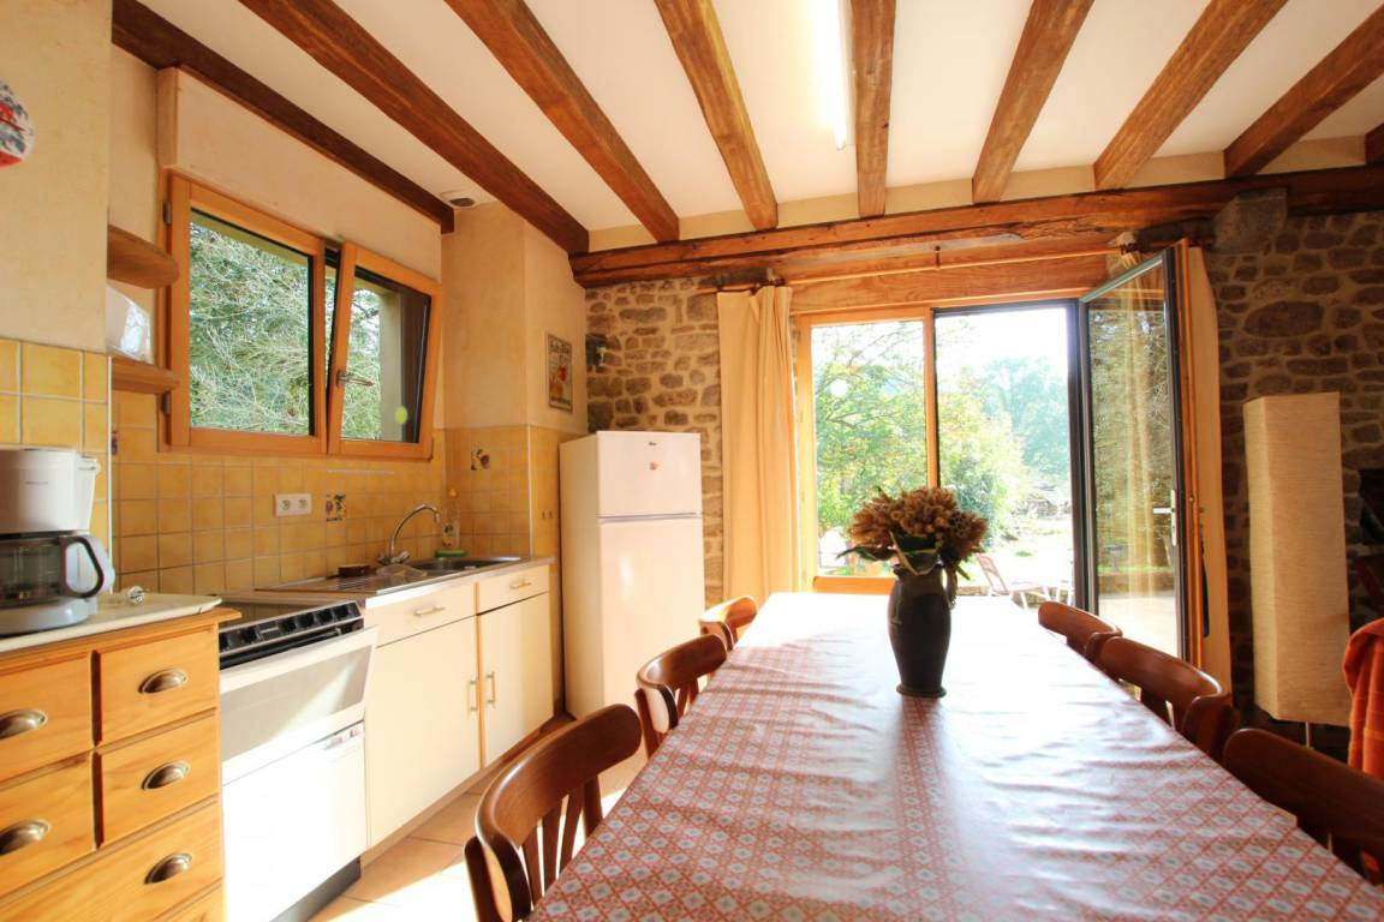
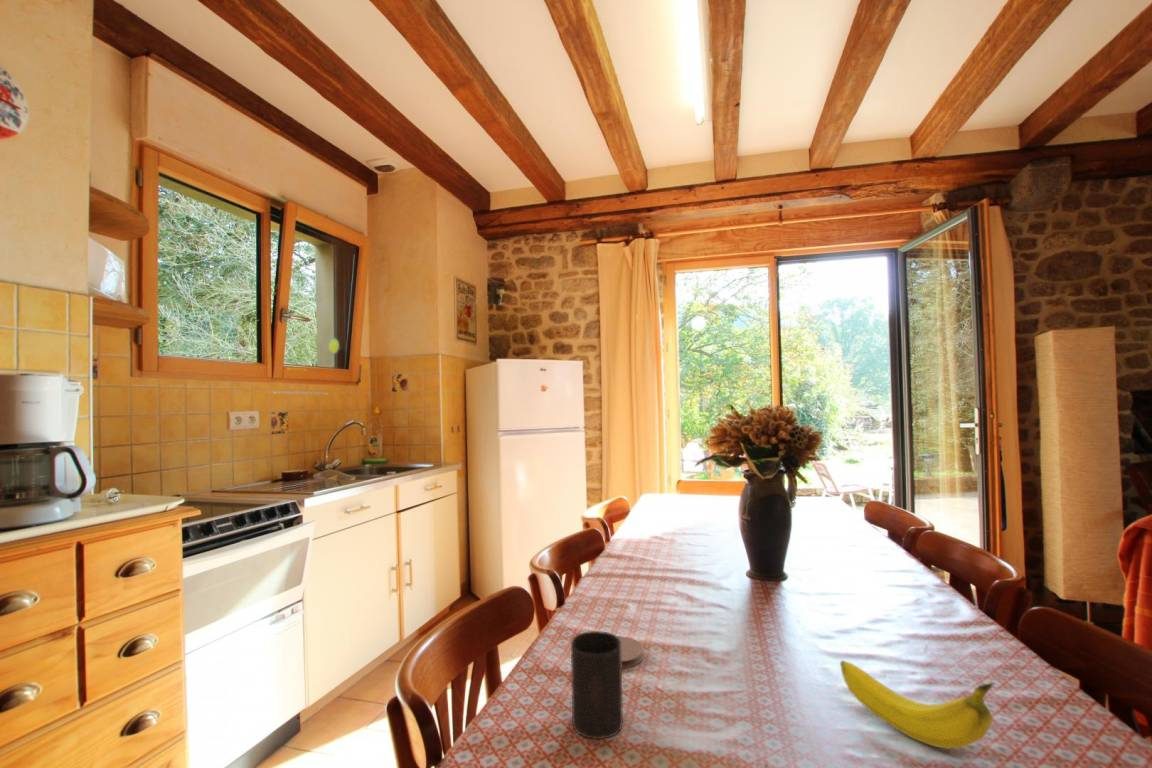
+ coaster (621, 651)
+ fruit (905, 697)
+ cup (596, 682)
